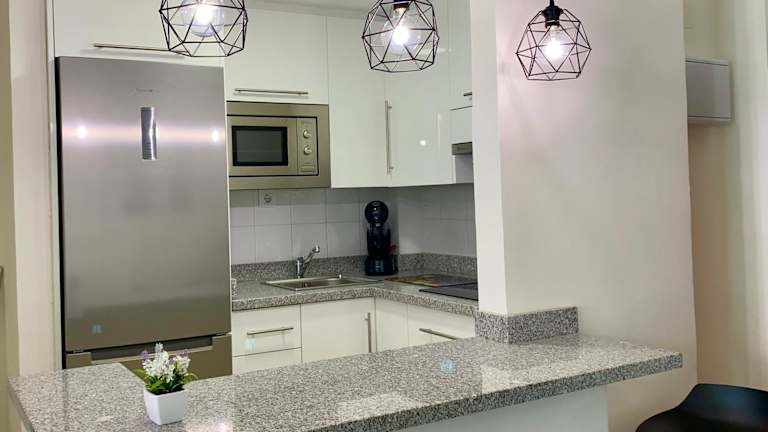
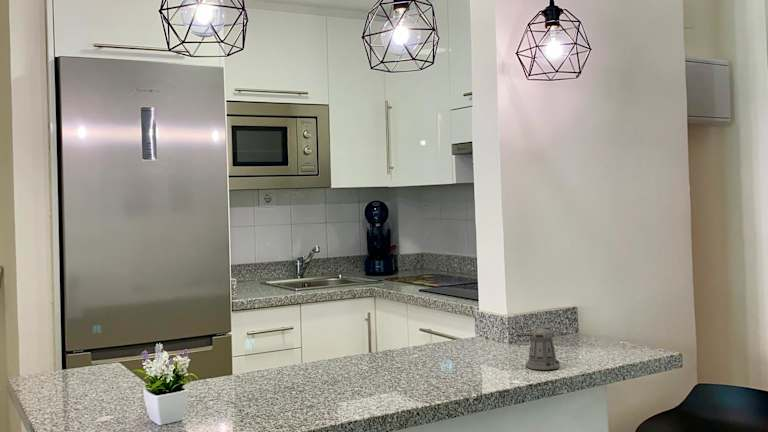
+ pepper shaker (538, 346)
